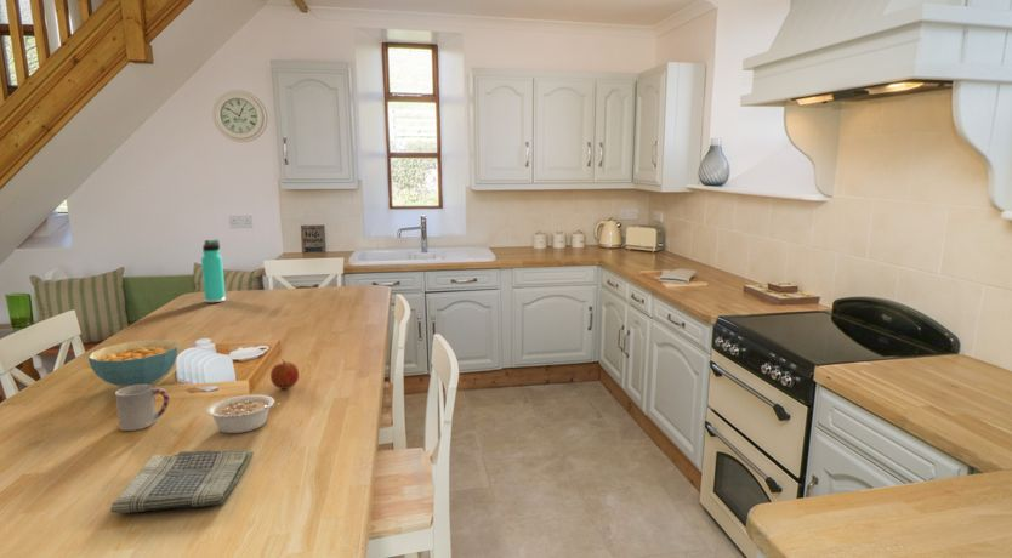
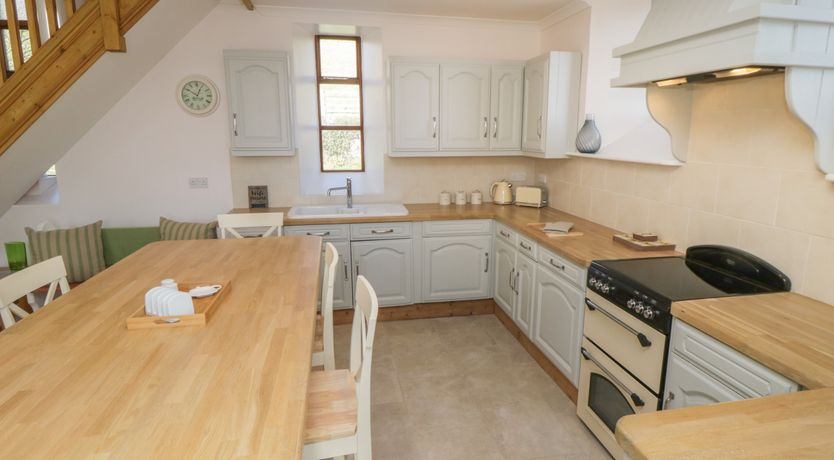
- legume (244, 412)
- fruit (284, 372)
- dish towel (188, 474)
- thermos bottle (212, 271)
- cereal bowl (136, 366)
- cup (143, 405)
